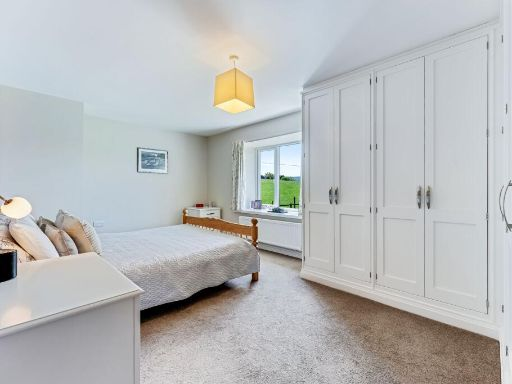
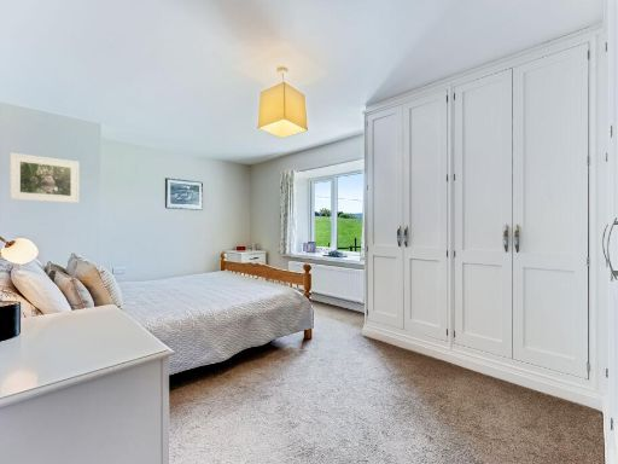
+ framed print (46, 179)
